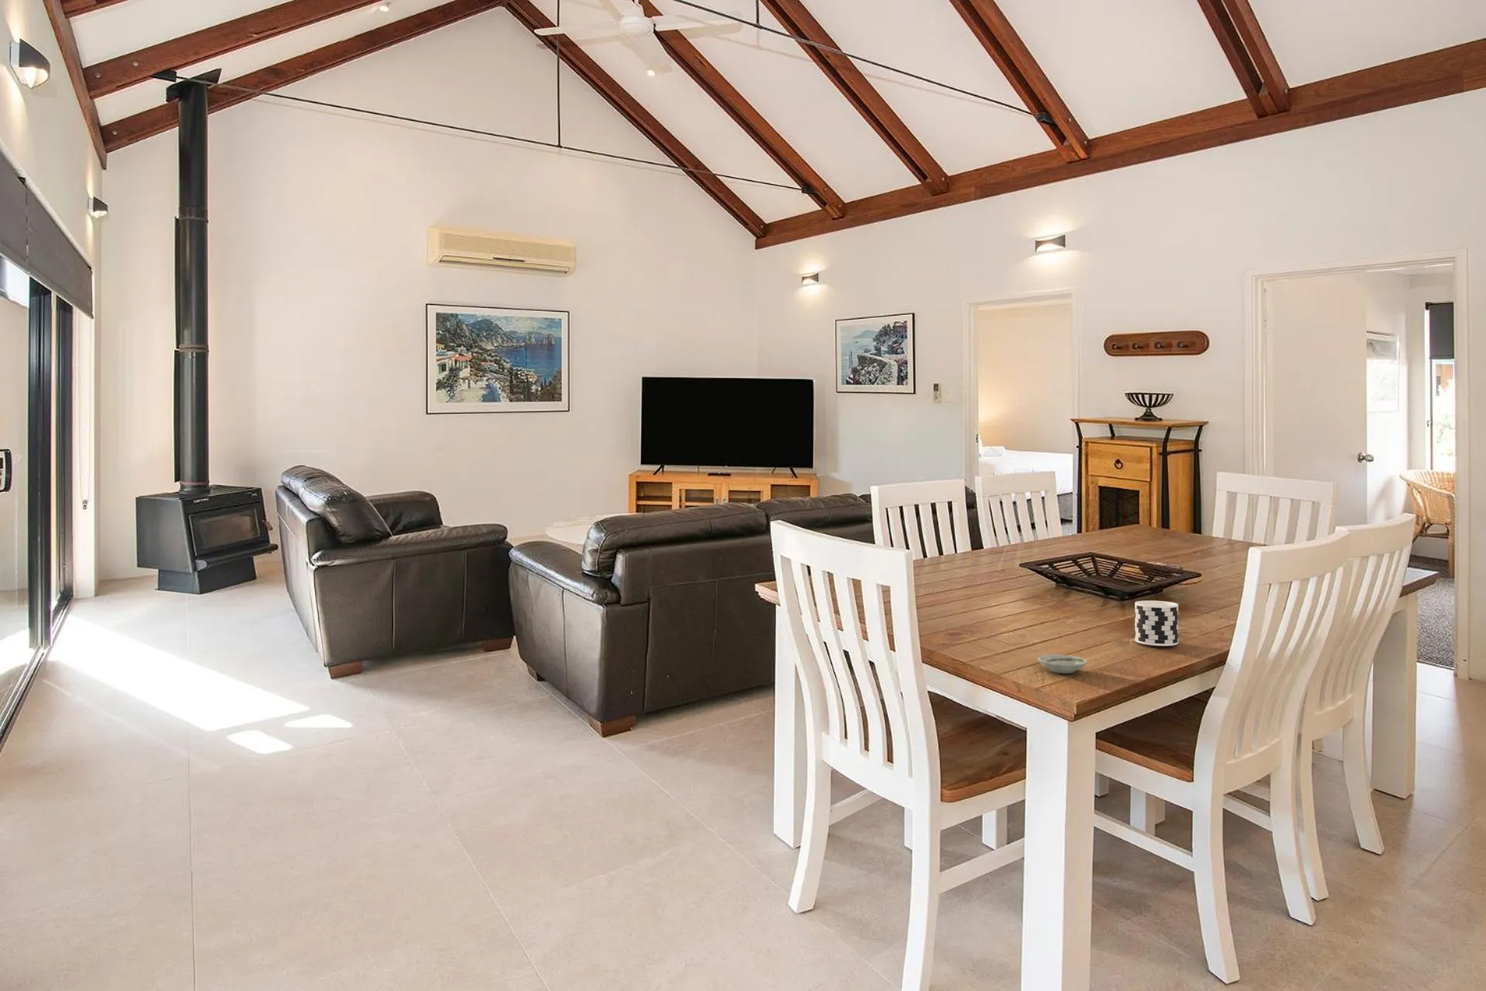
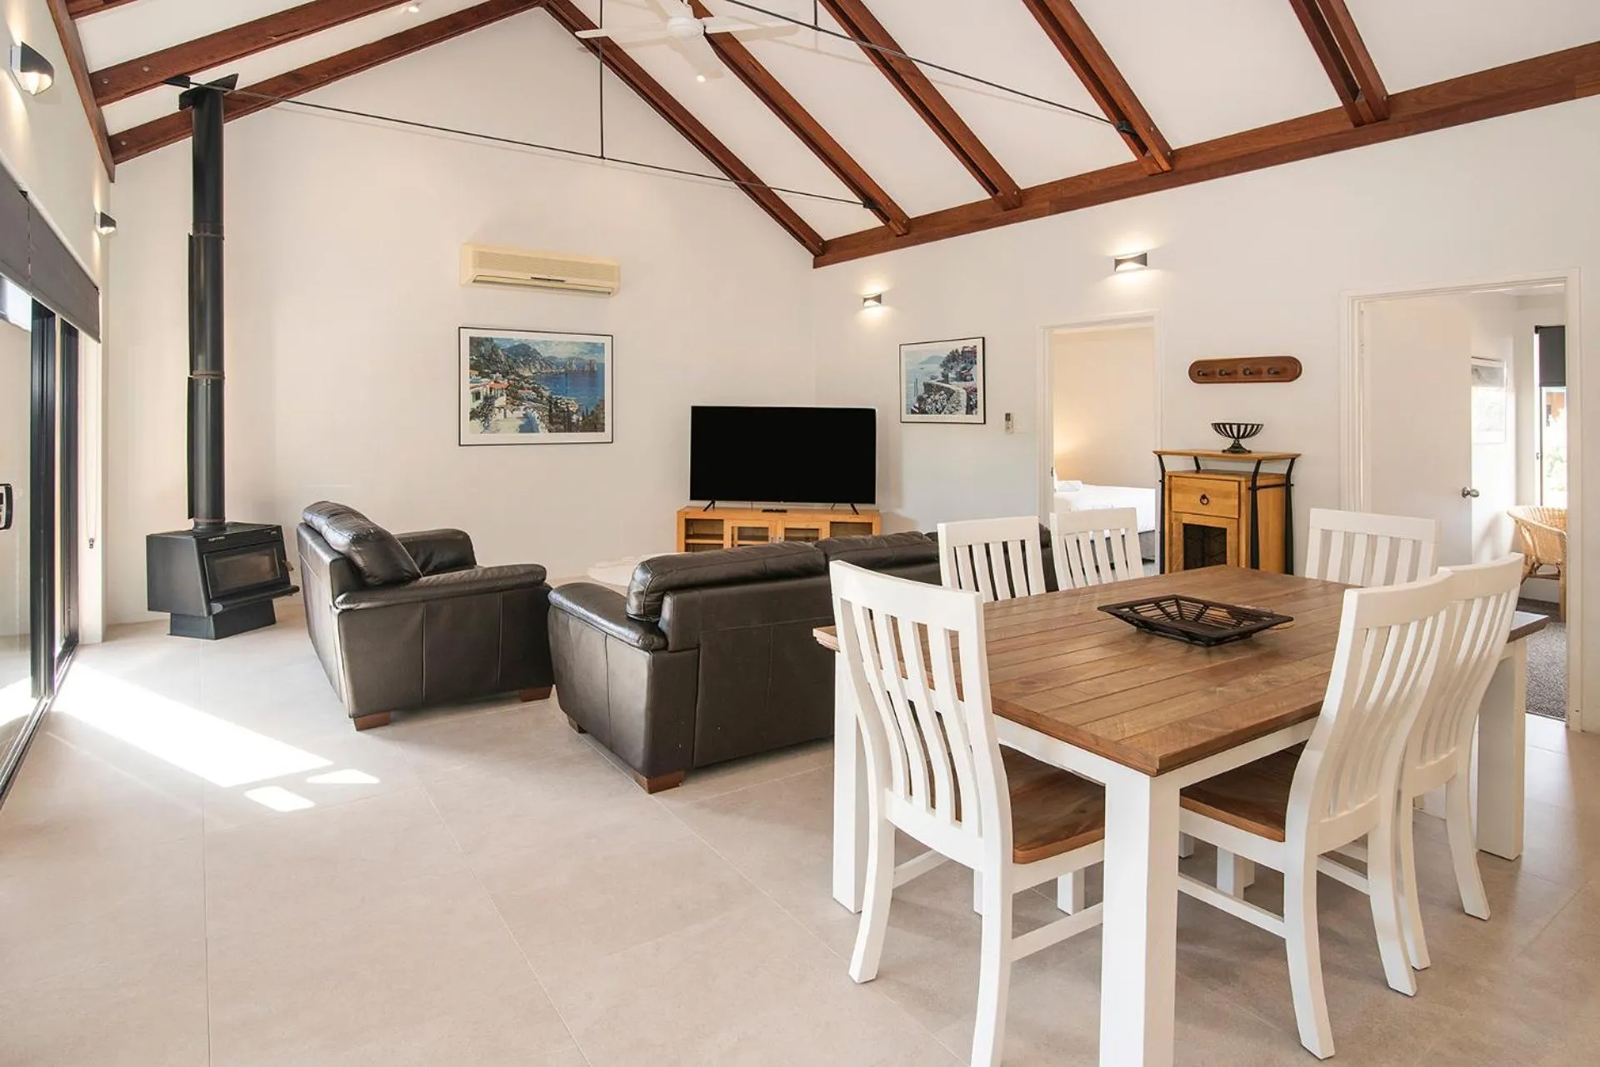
- saucer (1062, 665)
- cup (1156, 622)
